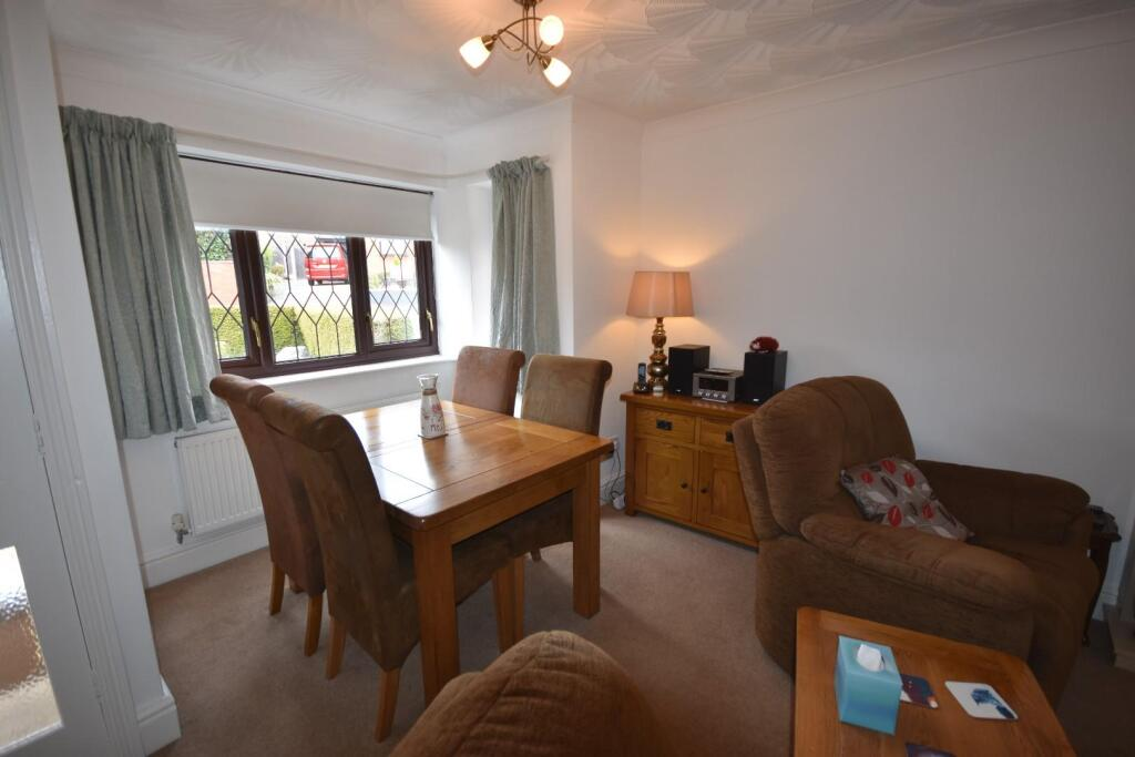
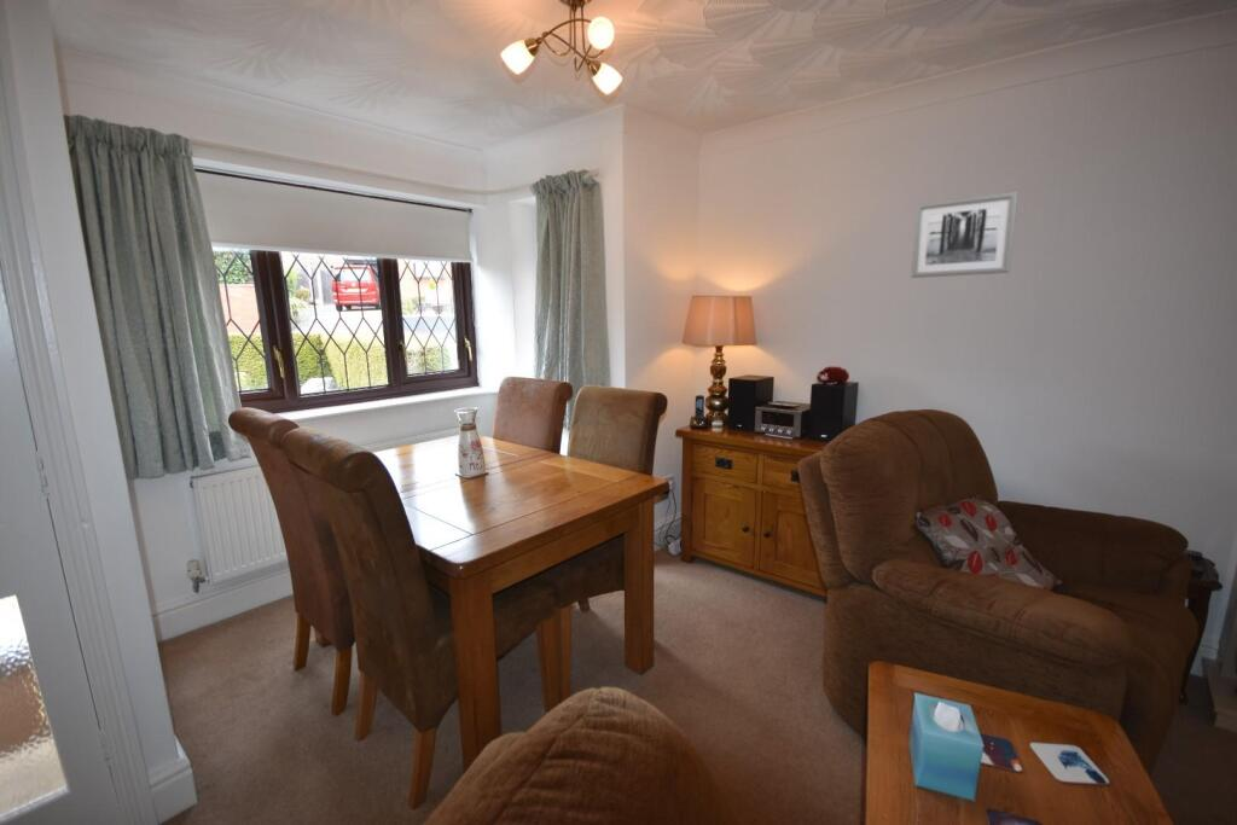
+ wall art (960, 237)
